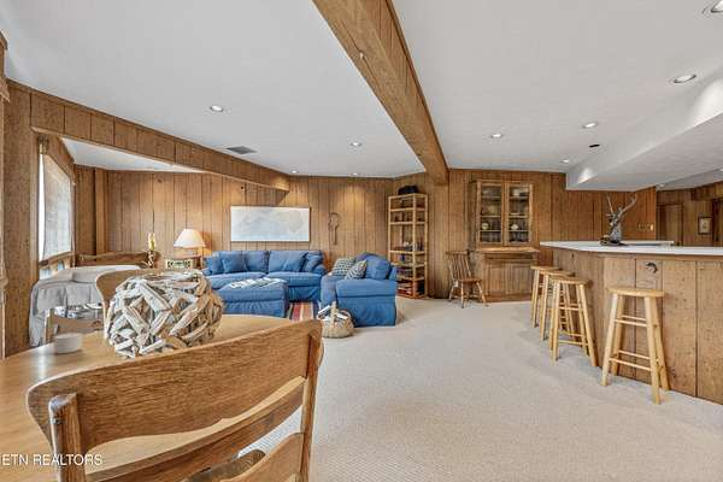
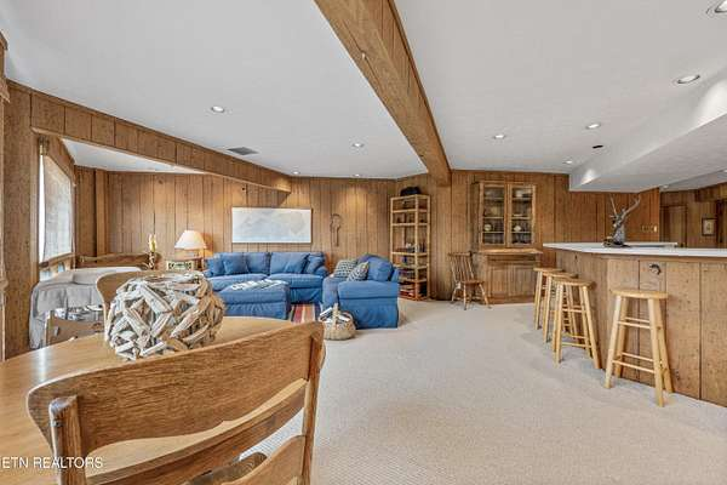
- candle (67, 341)
